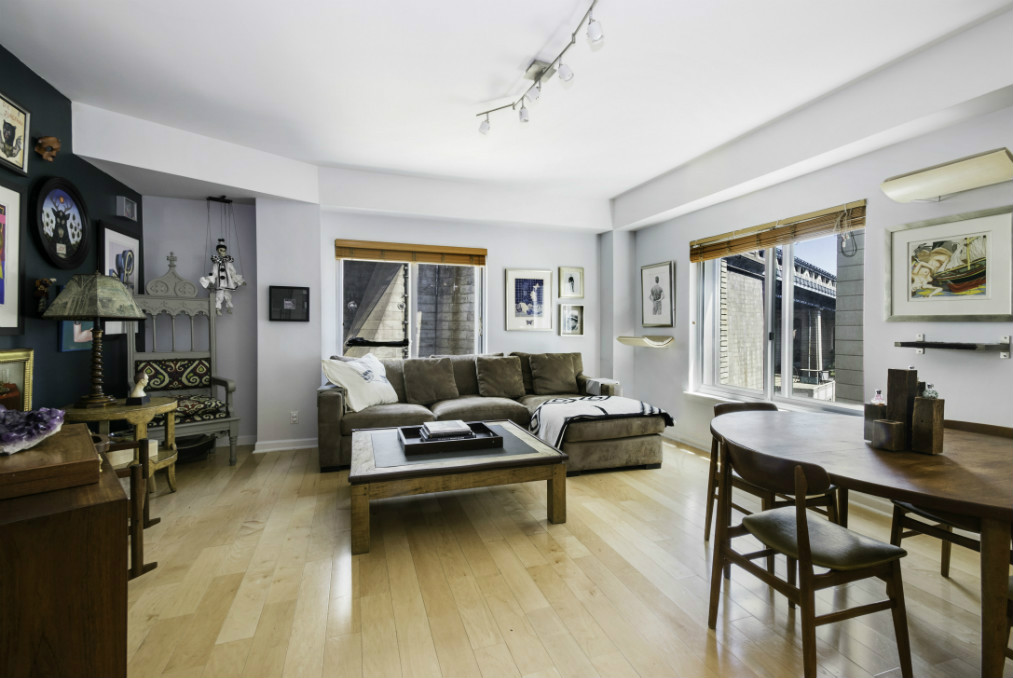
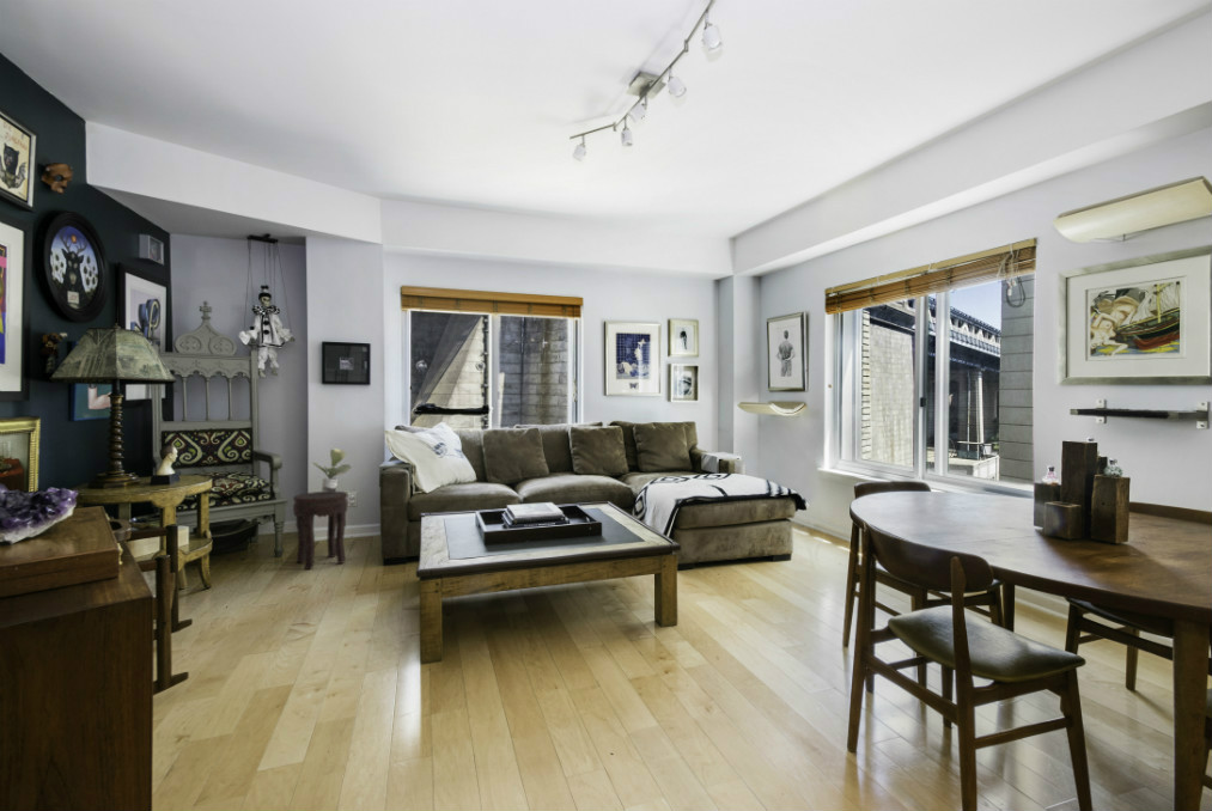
+ potted plant (327, 470)
+ side table (328, 528)
